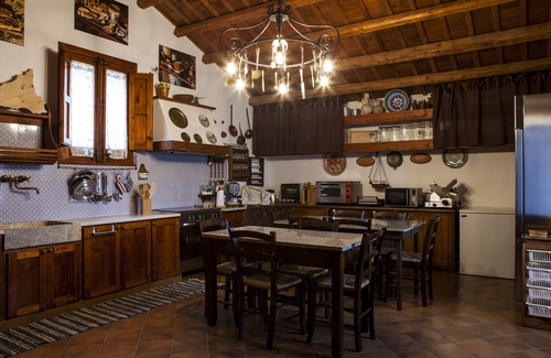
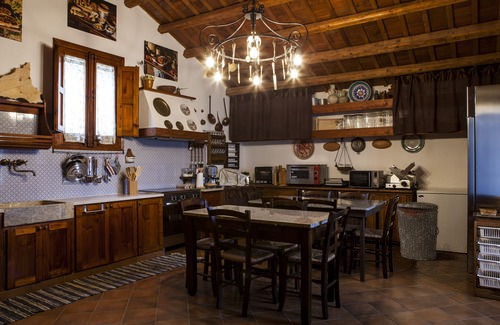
+ trash can (416, 229)
